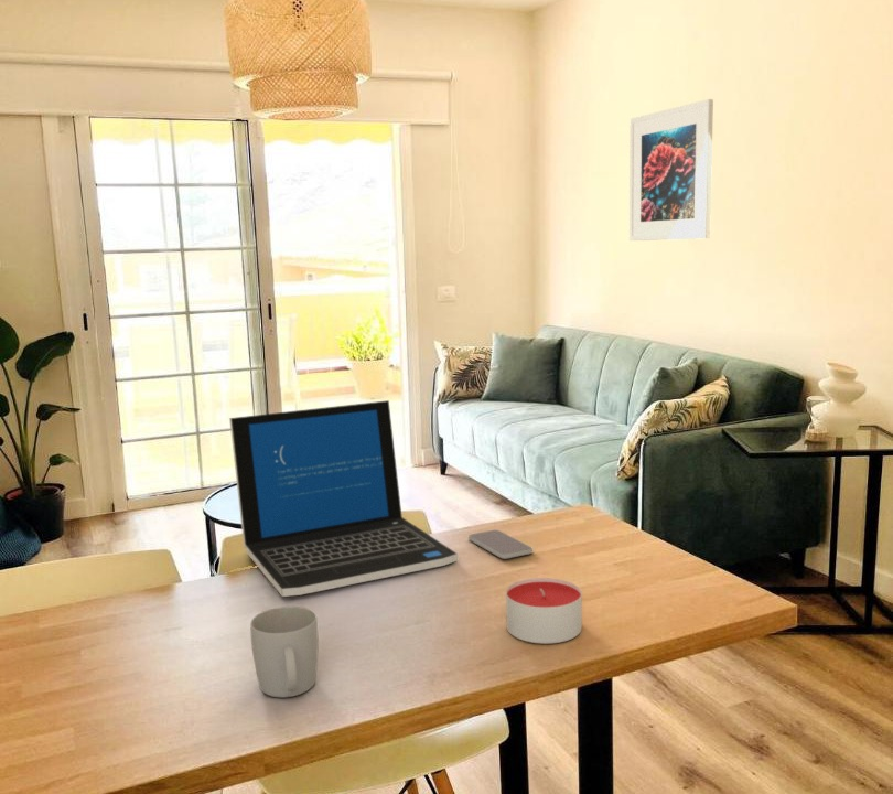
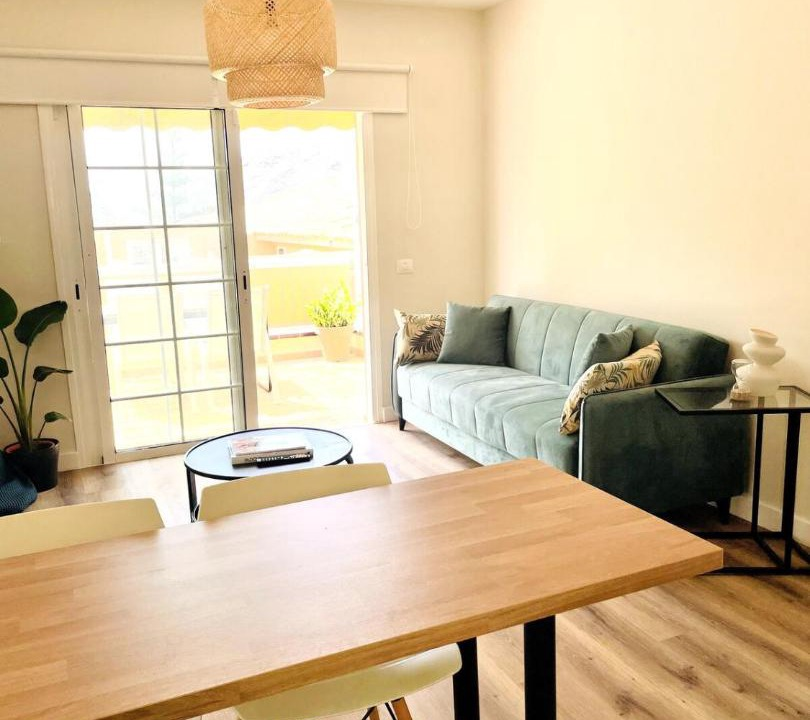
- laptop (341, 487)
- mug (287, 657)
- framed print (667, 175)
- smartphone (499, 543)
- candle (544, 608)
